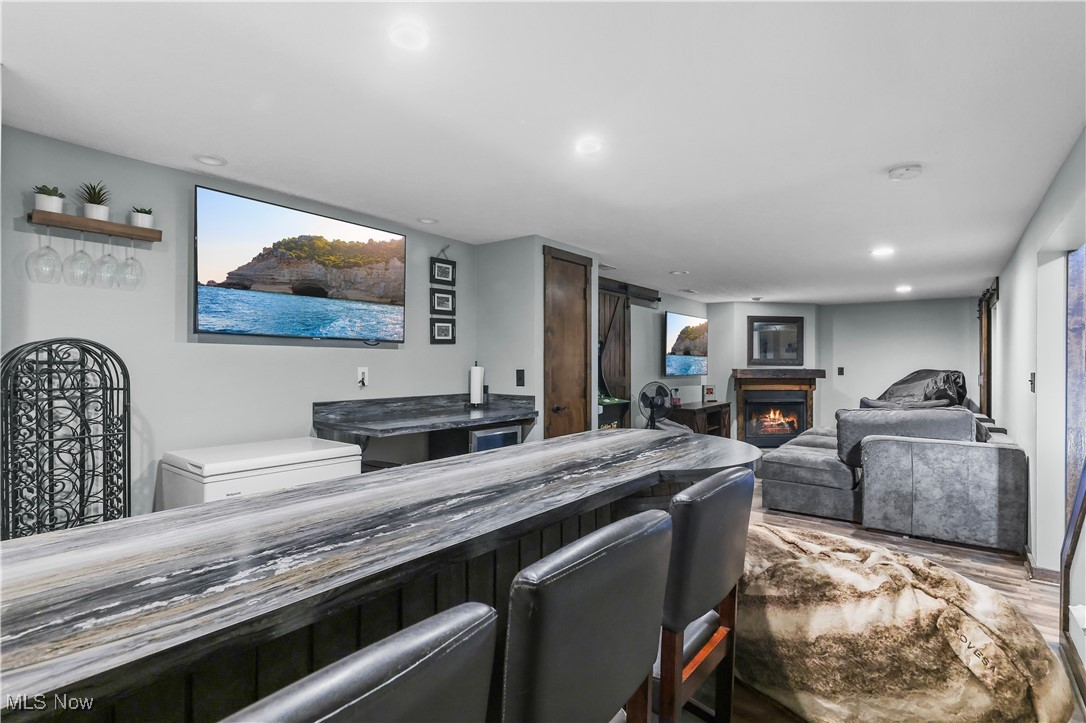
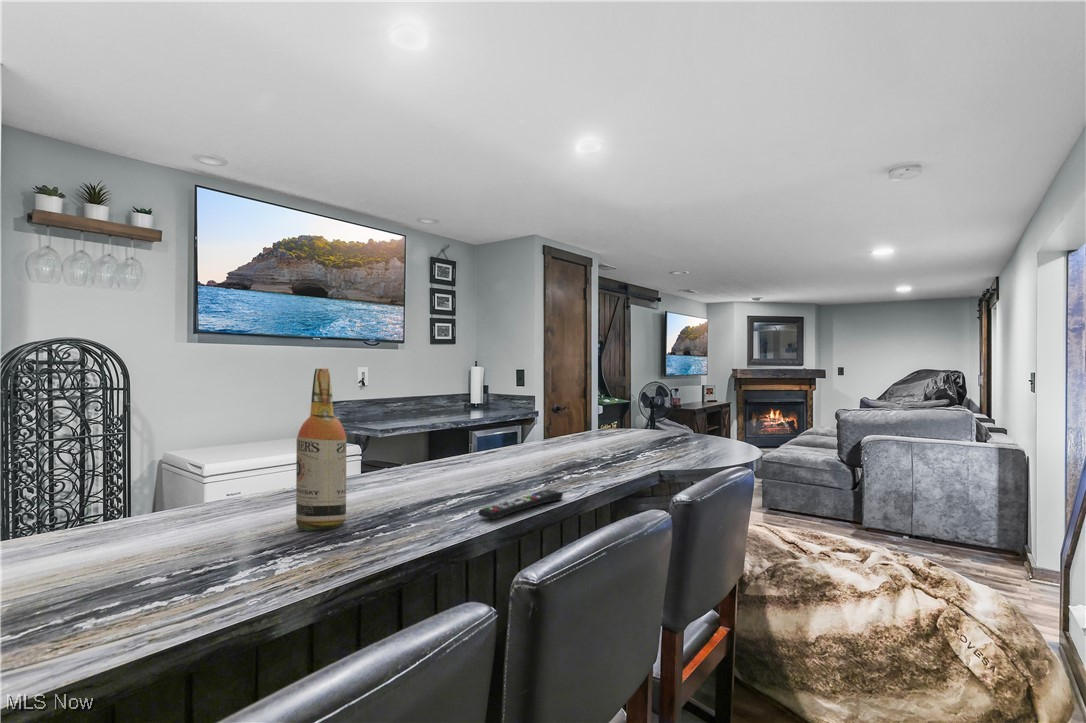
+ liquor bottle (321, 446)
+ remote control (523, 503)
